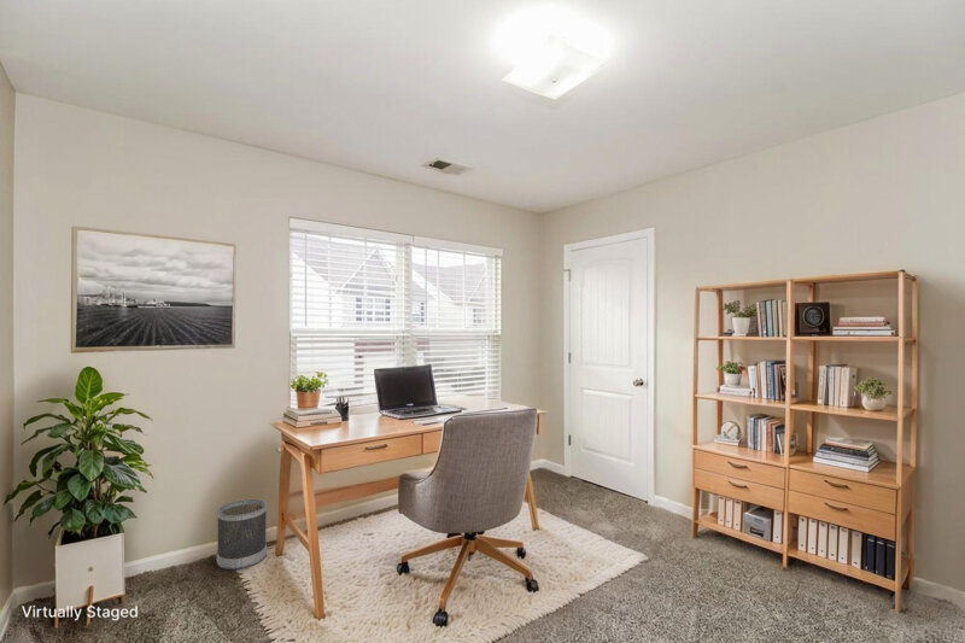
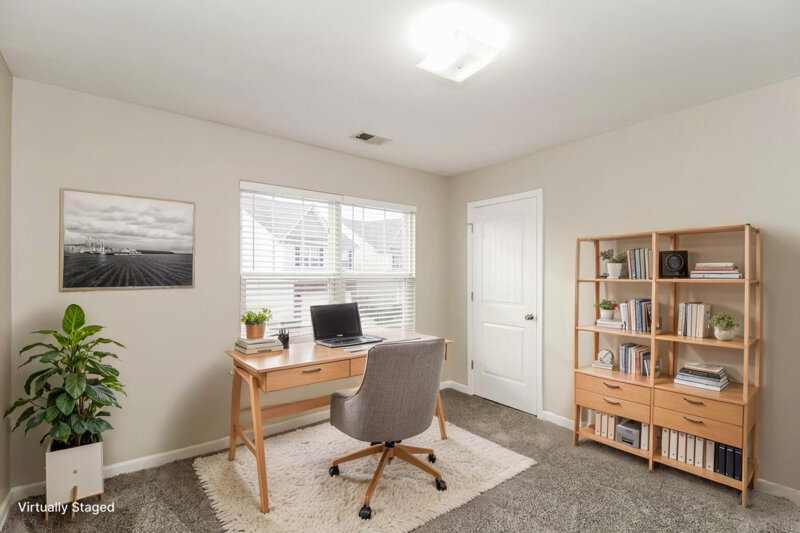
- wastebasket (241, 532)
